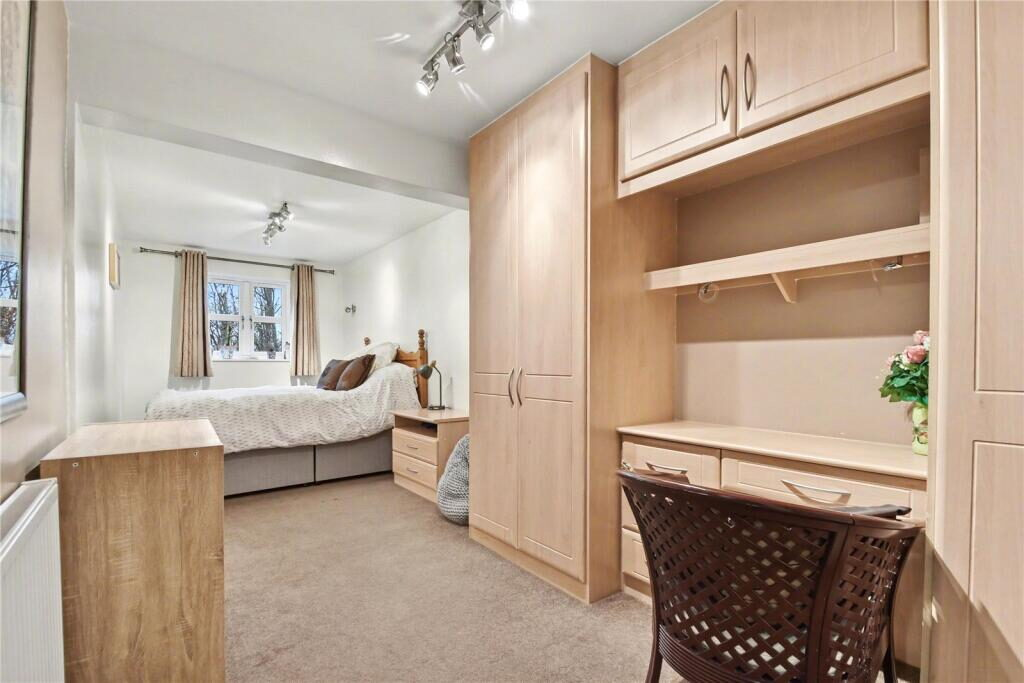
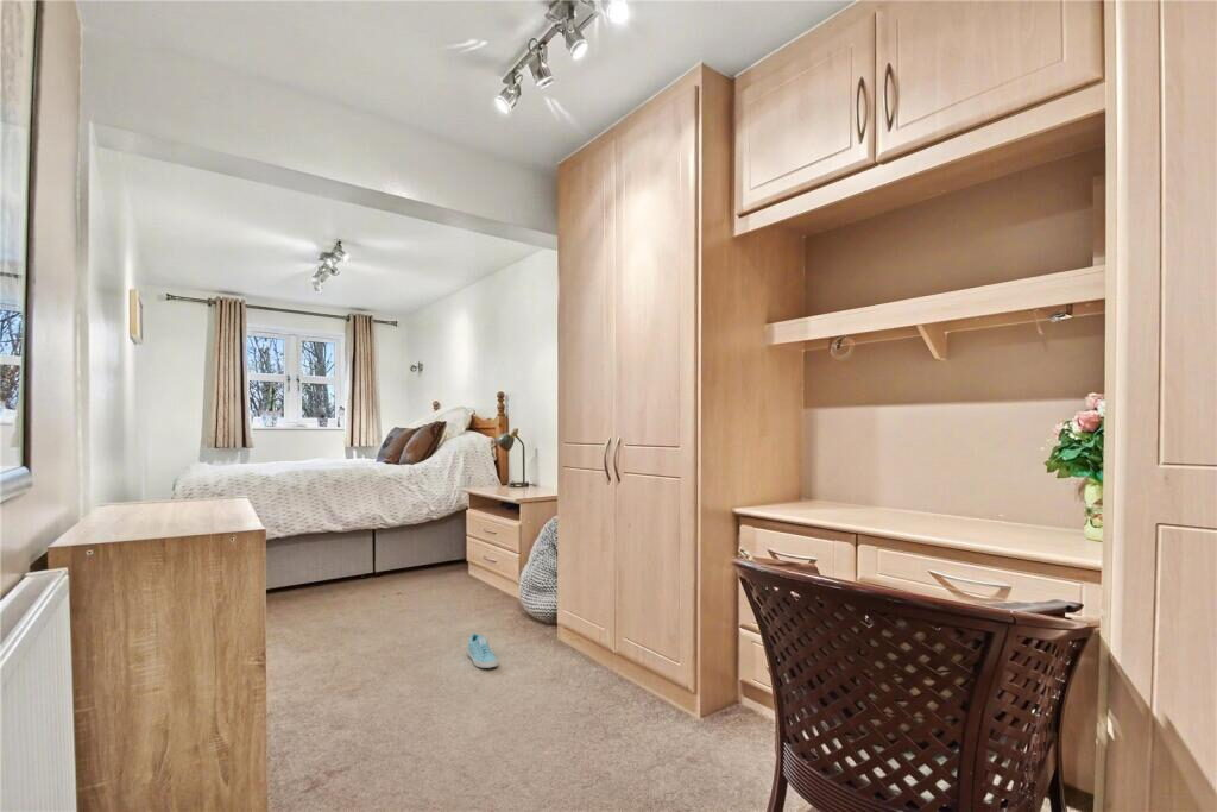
+ sneaker (480, 649)
